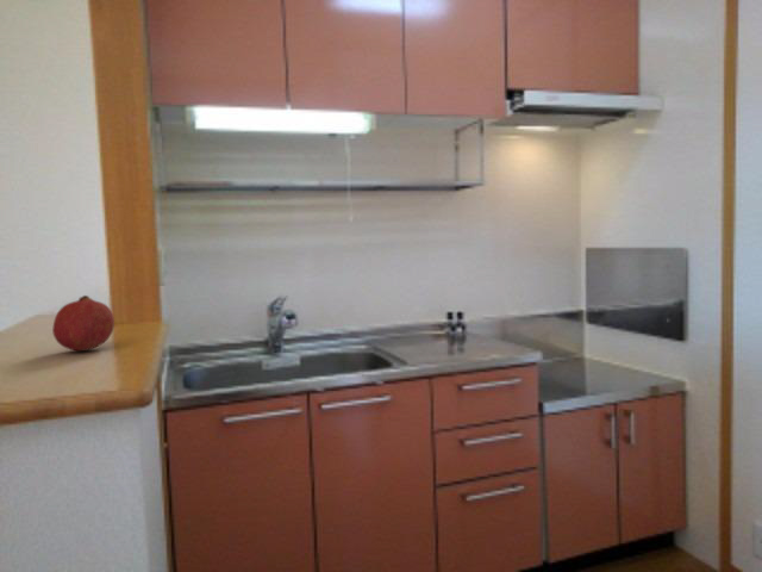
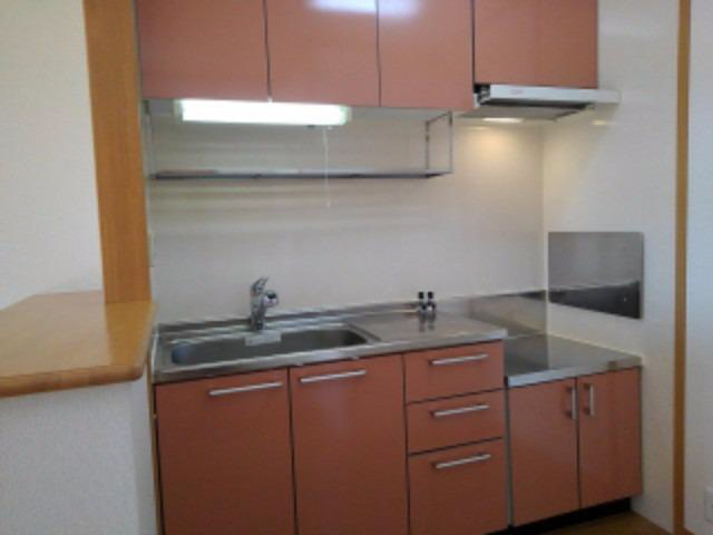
- fruit (83, 322)
